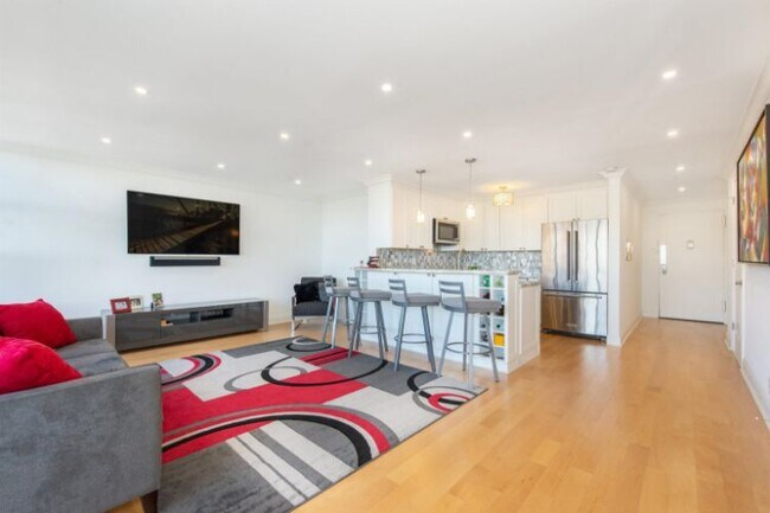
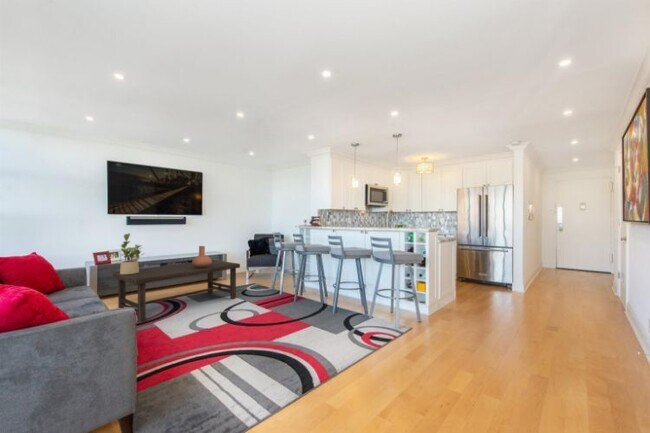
+ coffee table (181, 294)
+ vessel (202, 256)
+ potted plant (132, 253)
